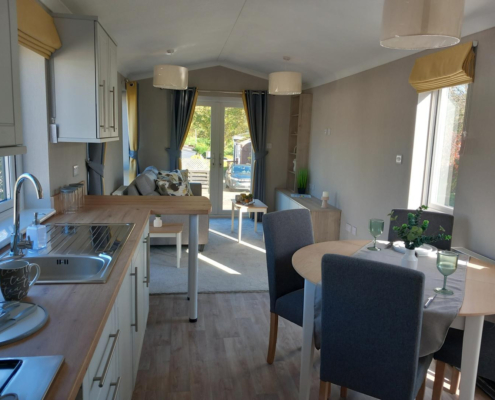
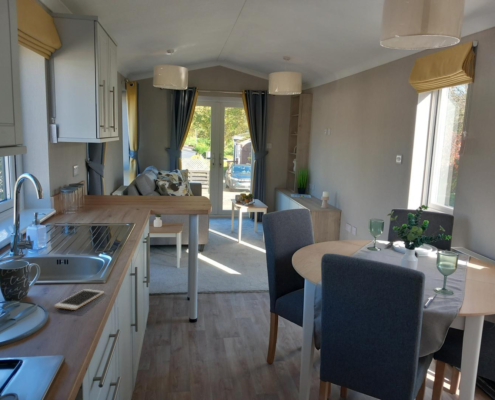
+ cell phone (80, 298)
